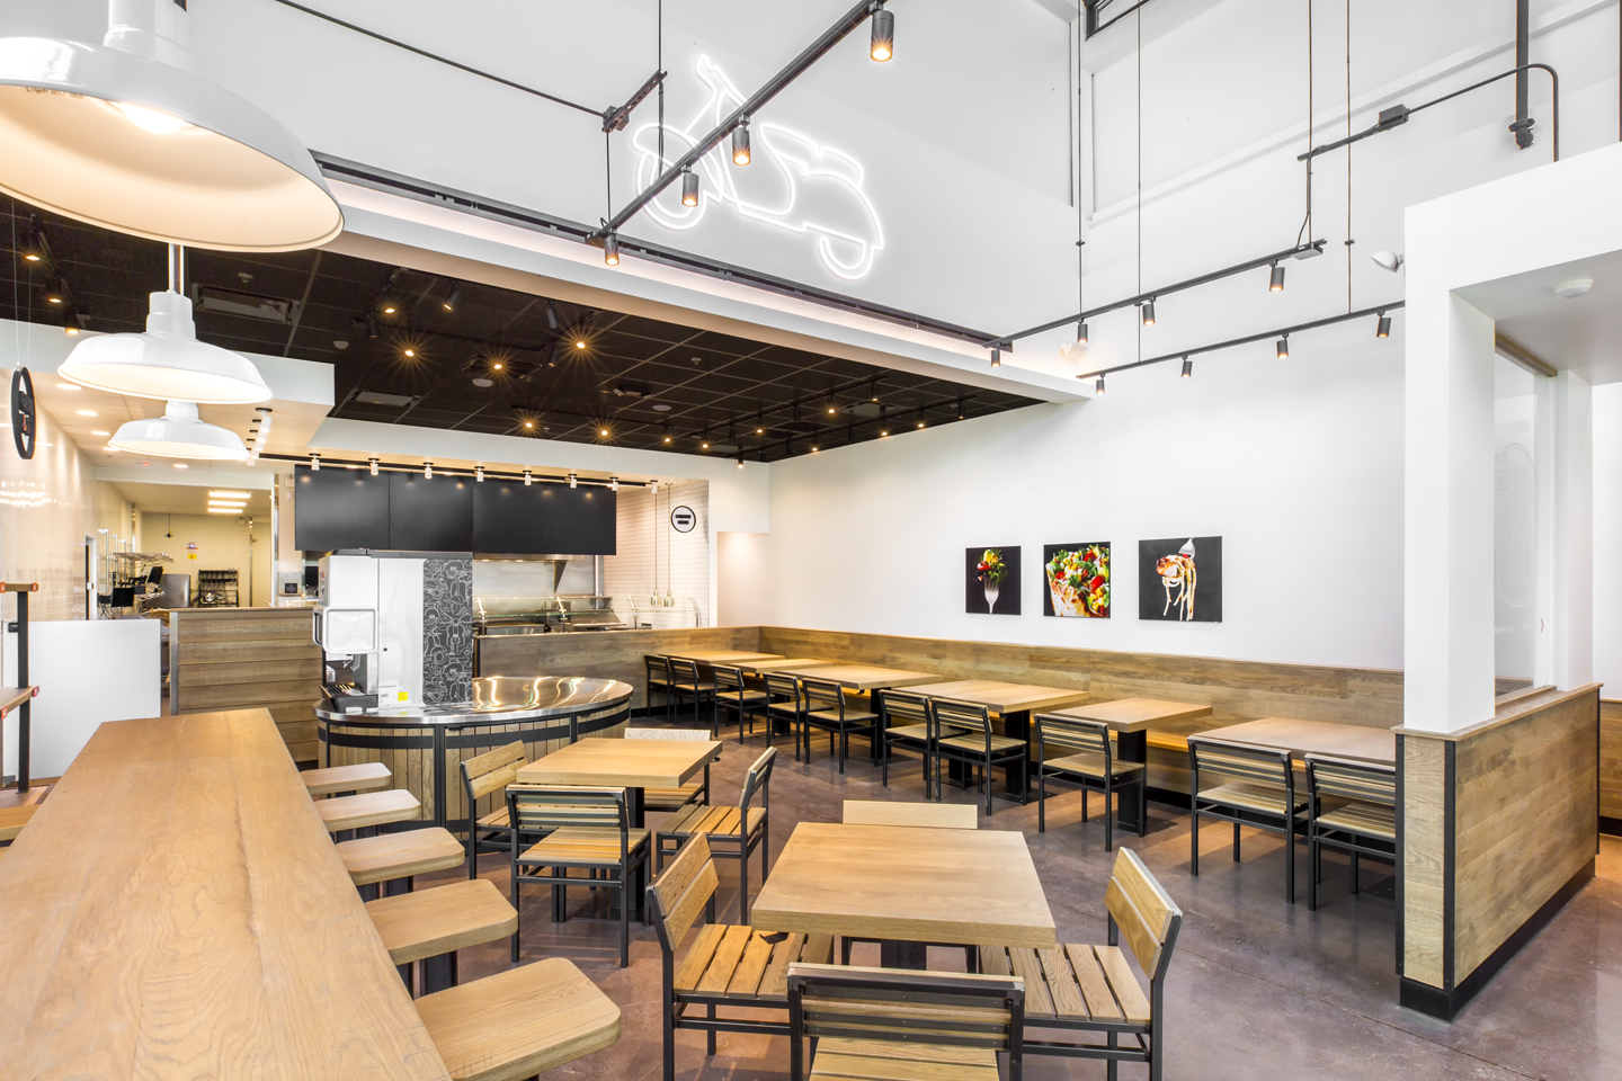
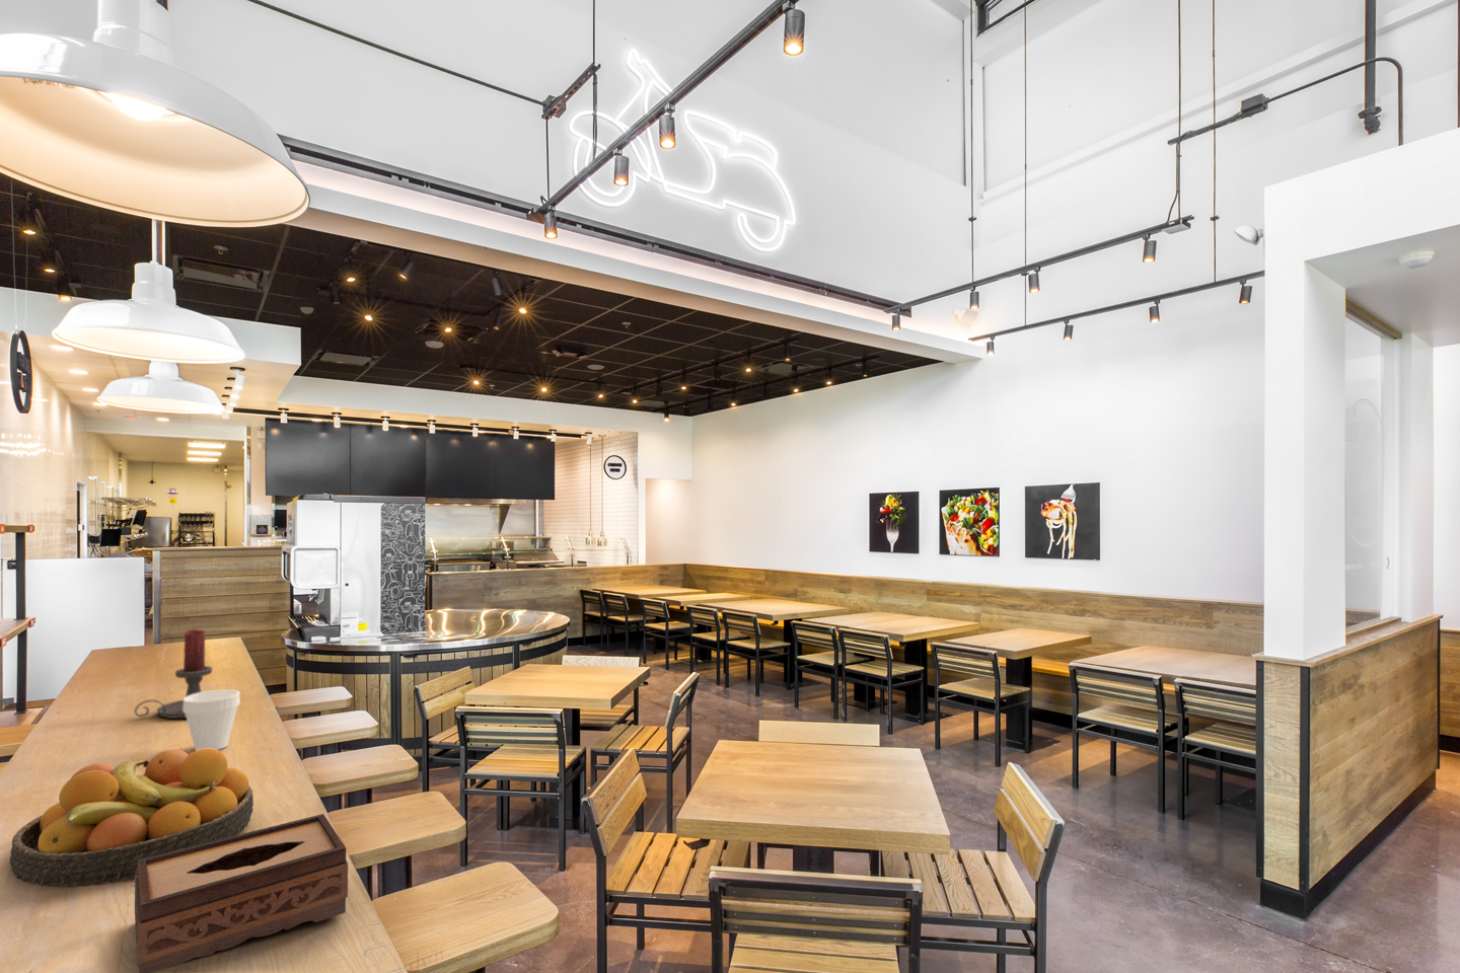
+ candle holder (184, 672)
+ tissue box (242, 886)
+ cup (211, 721)
+ fruit bowl (142, 798)
